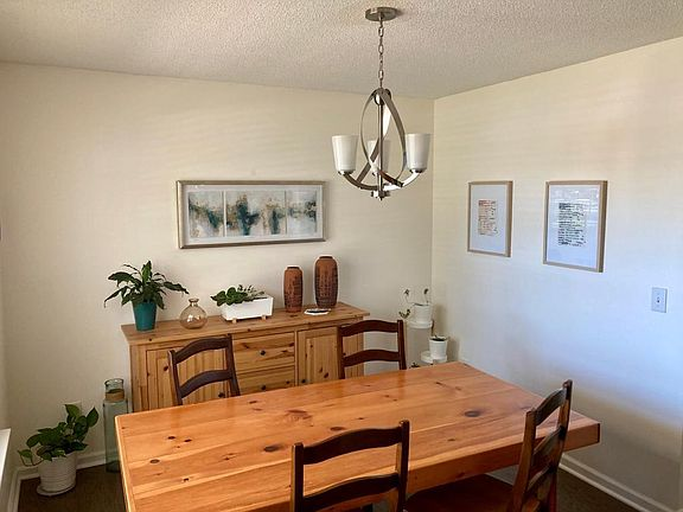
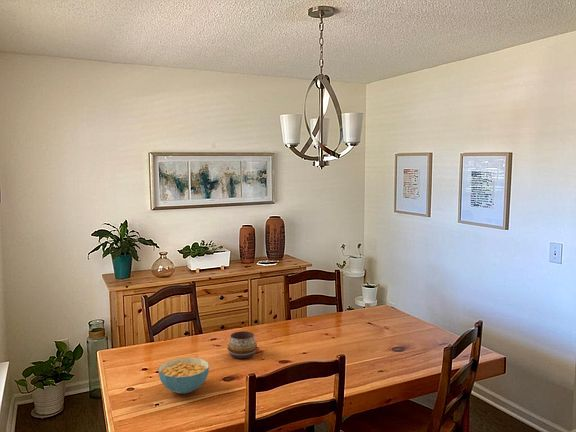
+ cereal bowl (184, 378)
+ decorative bowl (242, 344)
